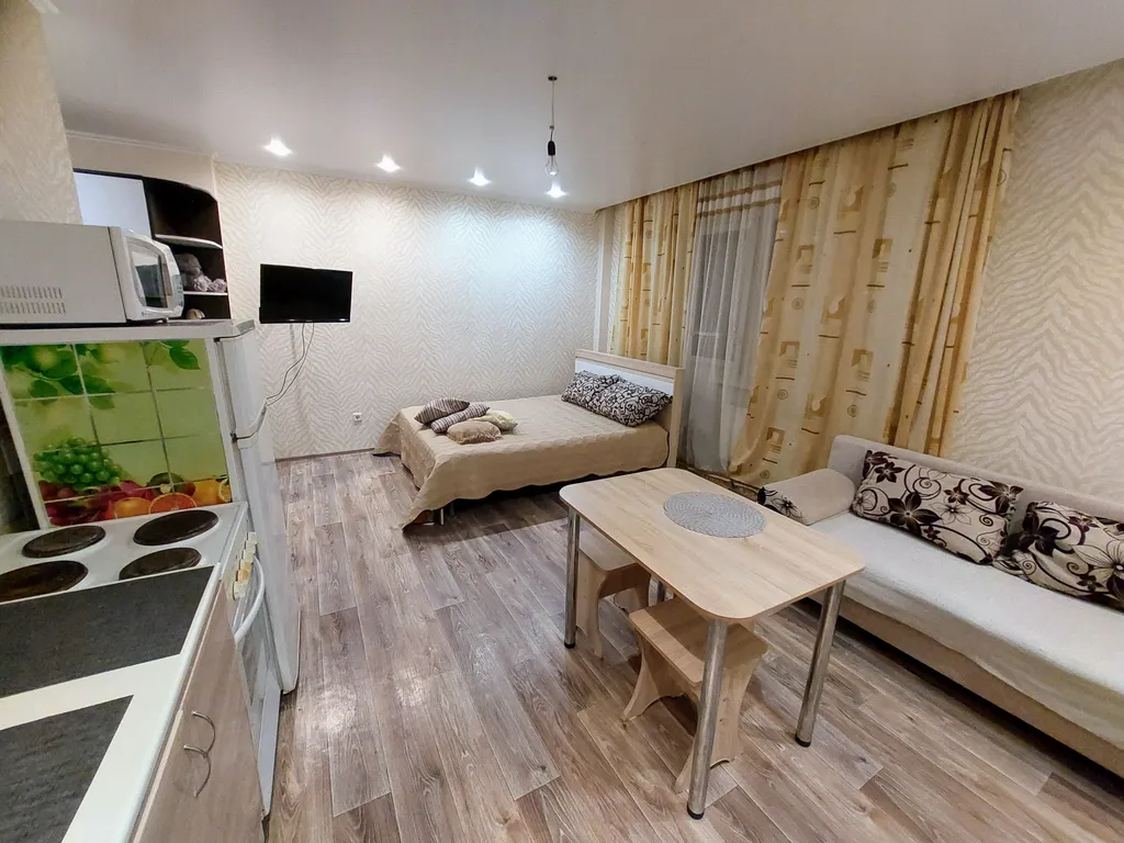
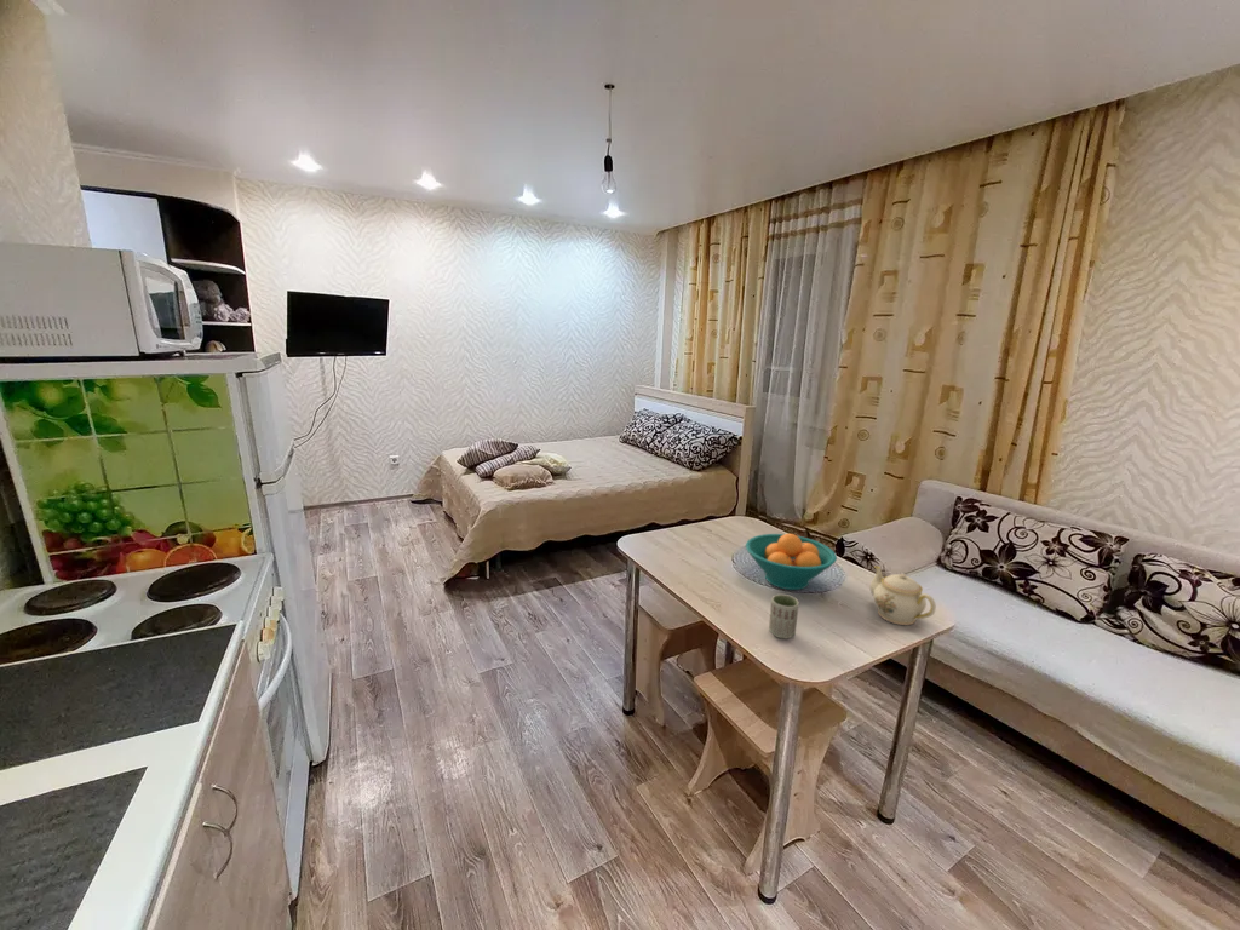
+ teapot (901, 596)
+ fruit bowl (788, 558)
+ cup (783, 616)
